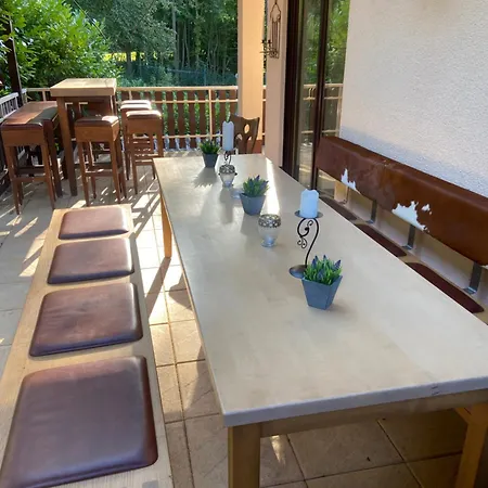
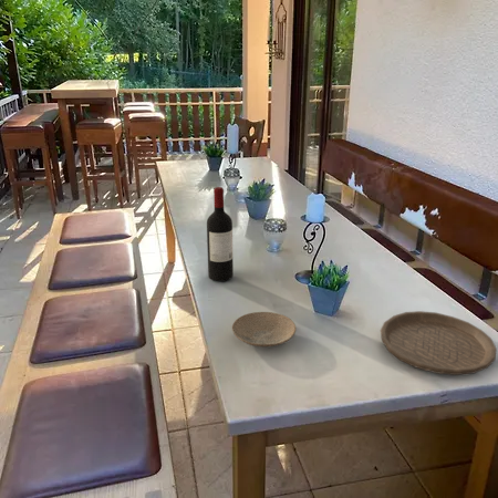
+ plate (263, 331)
+ plate (436, 341)
+ wine bottle (219, 234)
